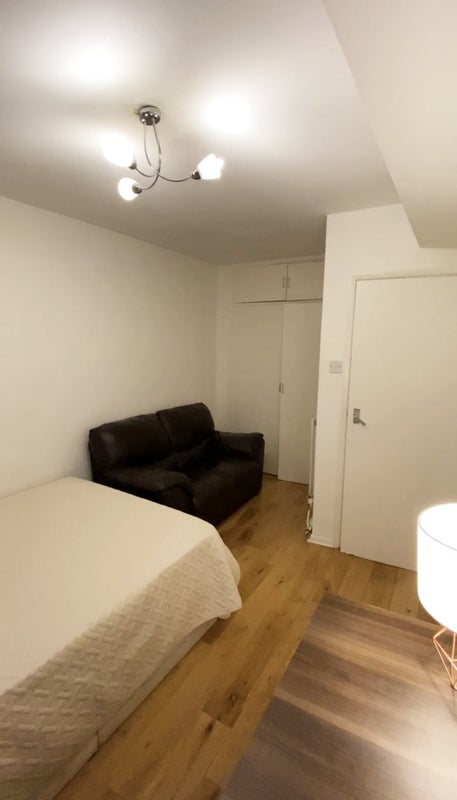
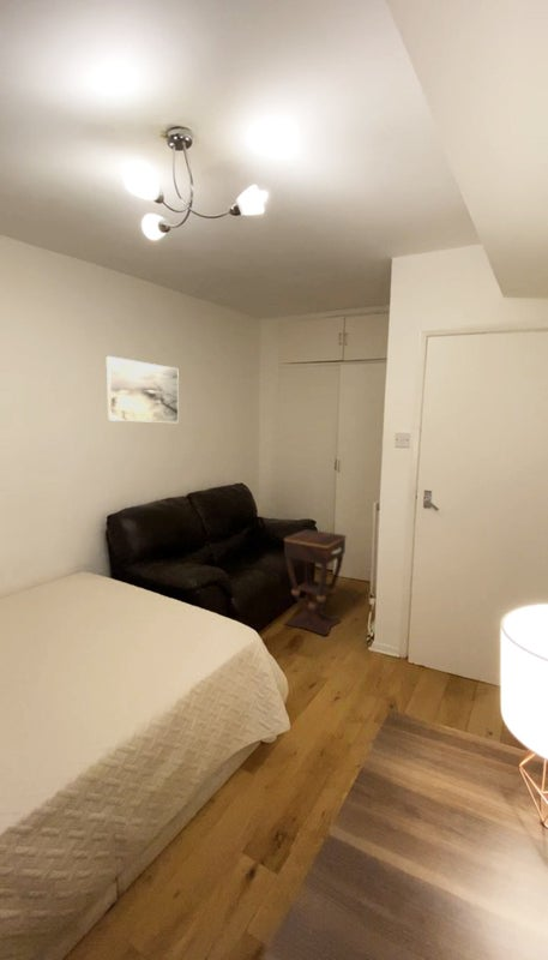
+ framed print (145, 392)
+ side table (314, 581)
